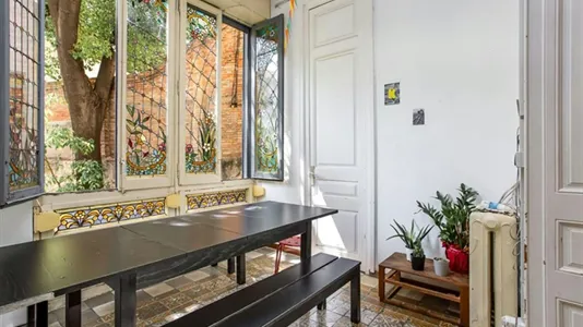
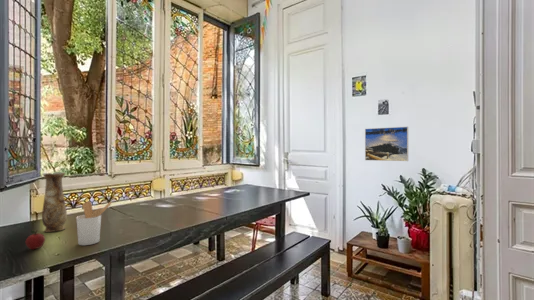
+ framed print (385, 144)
+ vase (54, 201)
+ apple (35, 239)
+ utensil holder (95, 221)
